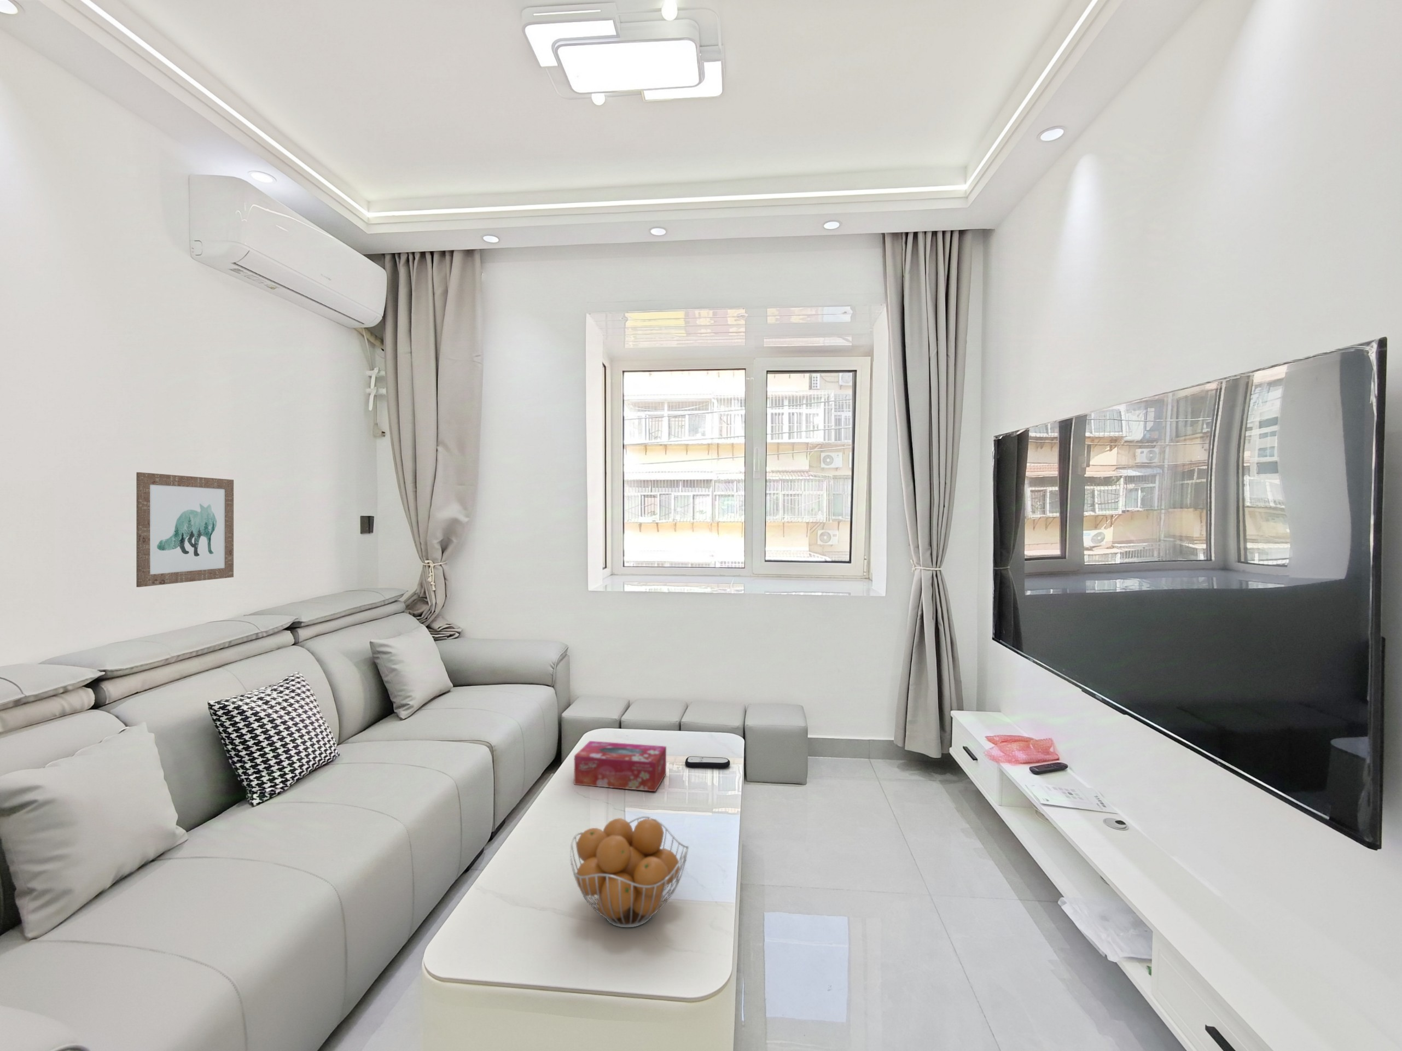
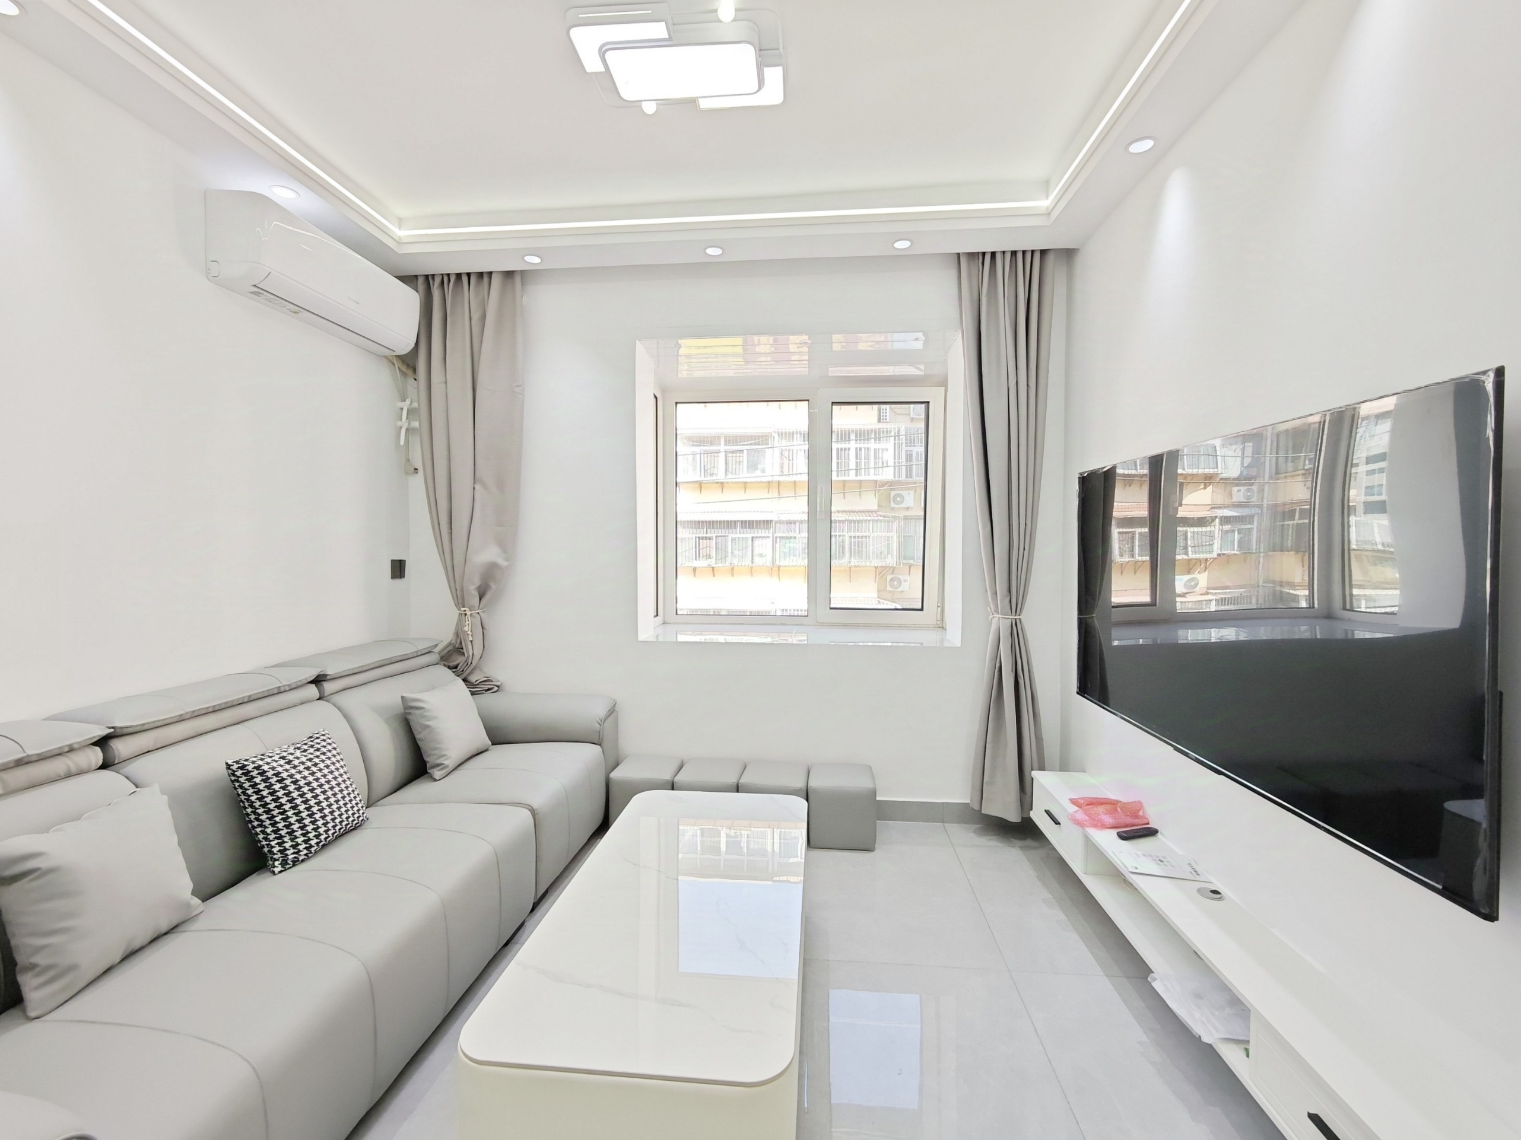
- wall art (189, 529)
- fruit basket (629, 869)
- remote control (708, 762)
- tissue box (620, 765)
